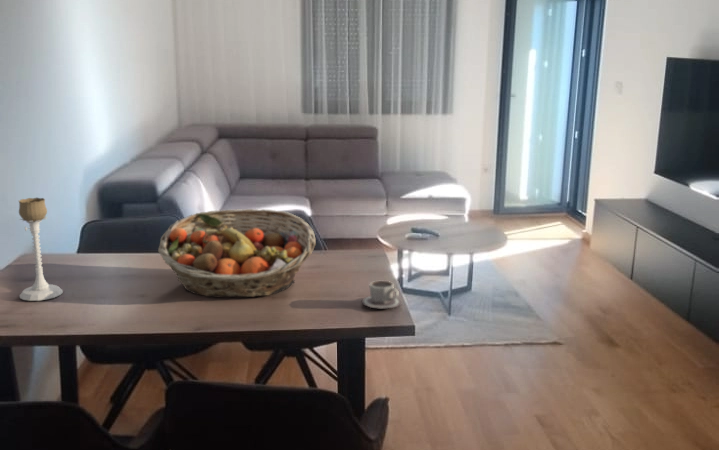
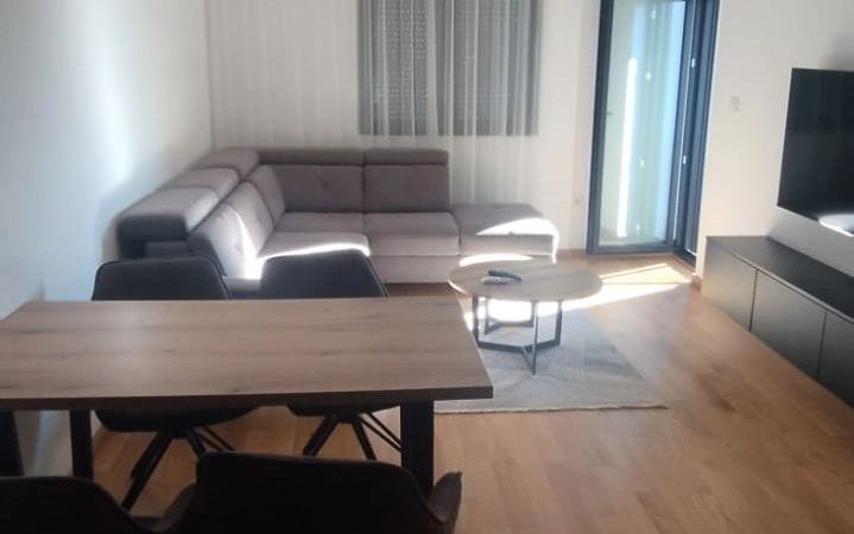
- fruit basket (238, 251)
- cup (381, 294)
- candle holder (36, 247)
